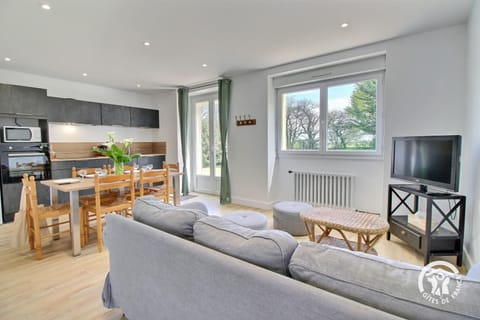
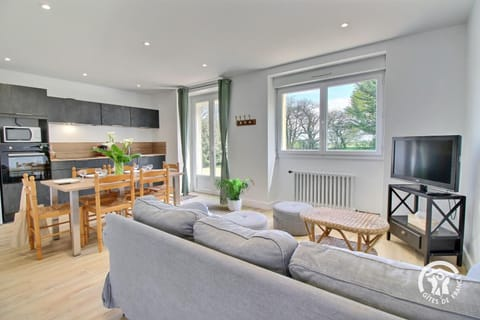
+ potted plant (235, 194)
